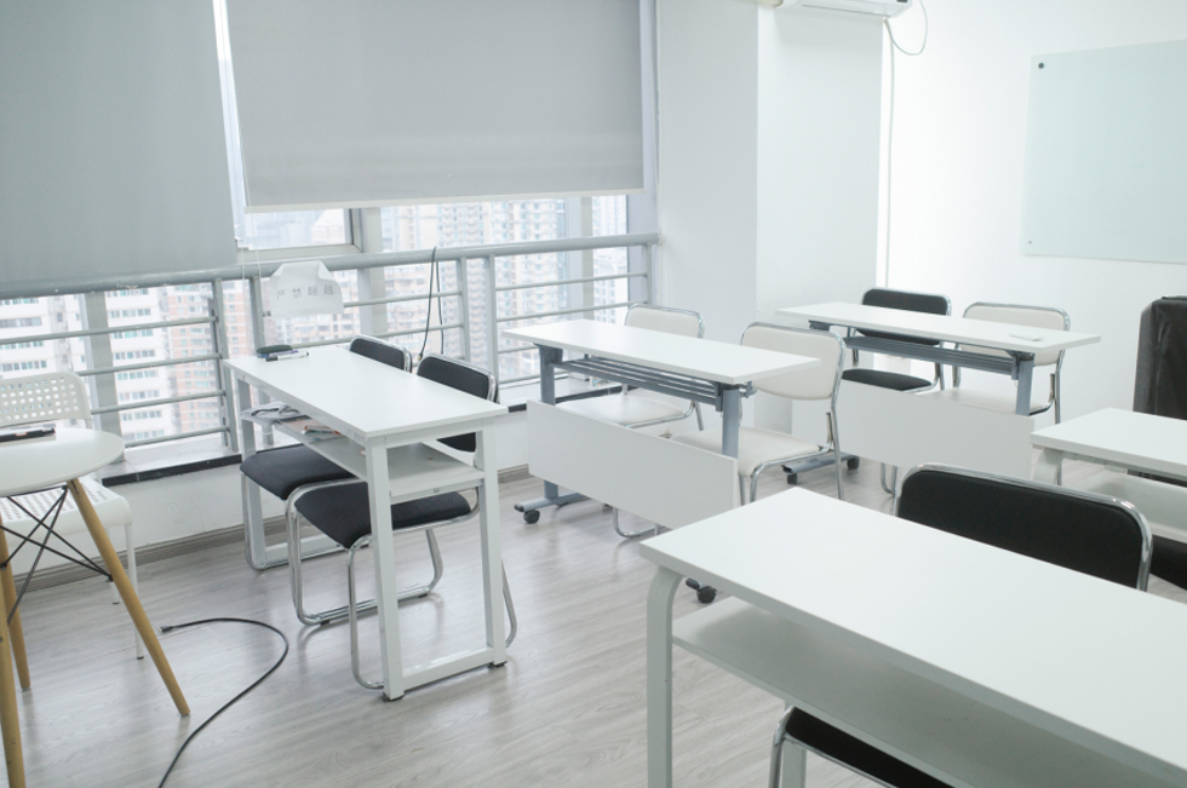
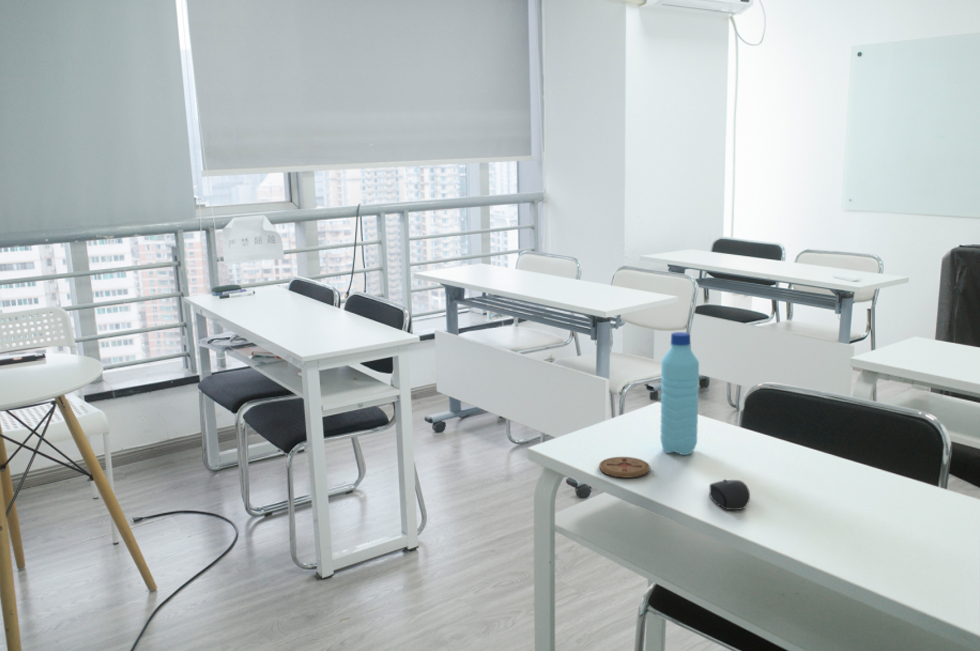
+ mouse (728, 491)
+ coaster (624, 466)
+ water bottle (679, 392)
